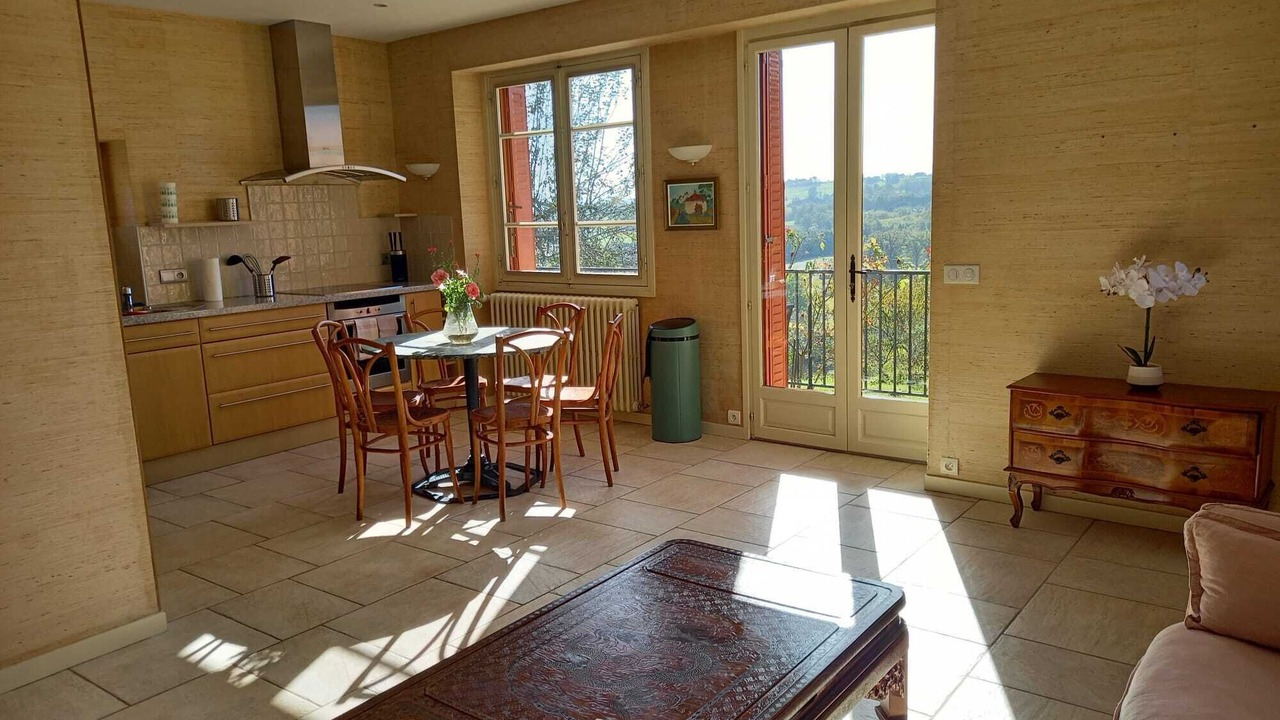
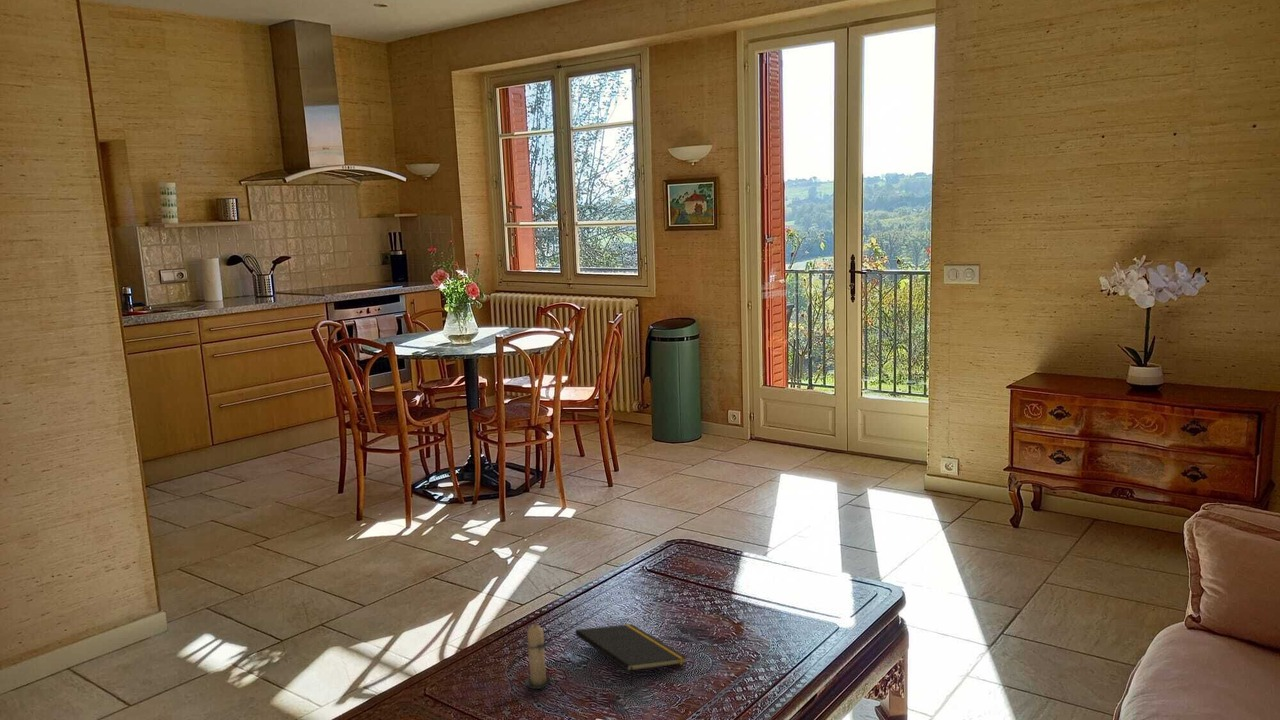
+ notepad (630, 646)
+ candle (536, 652)
